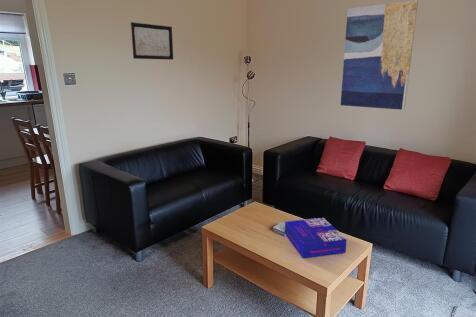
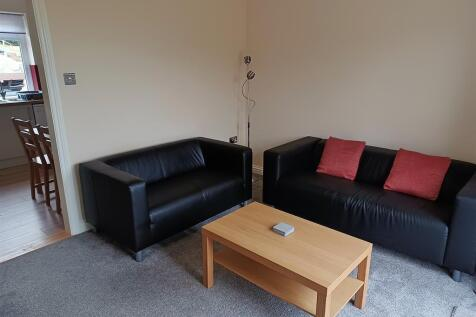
- wall art (375, 58)
- board game (313, 236)
- wall art (153, 42)
